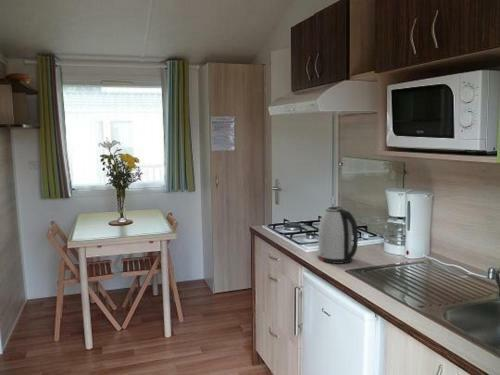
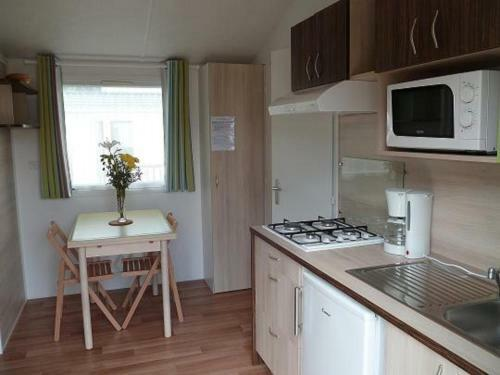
- kettle (339, 234)
